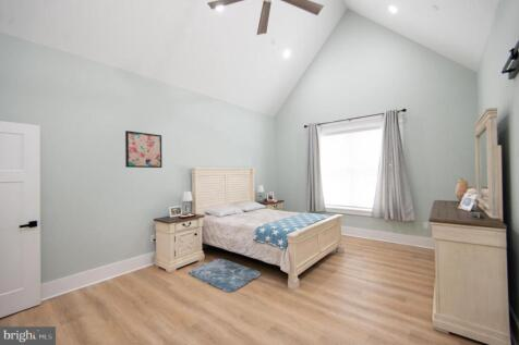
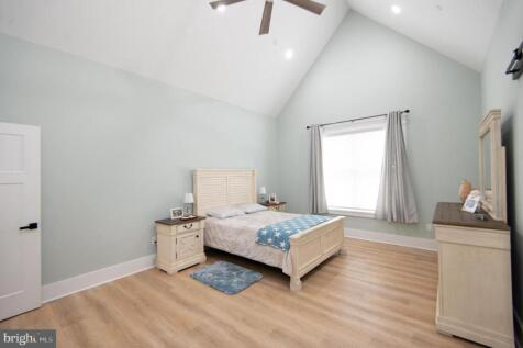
- wall art (144, 150)
